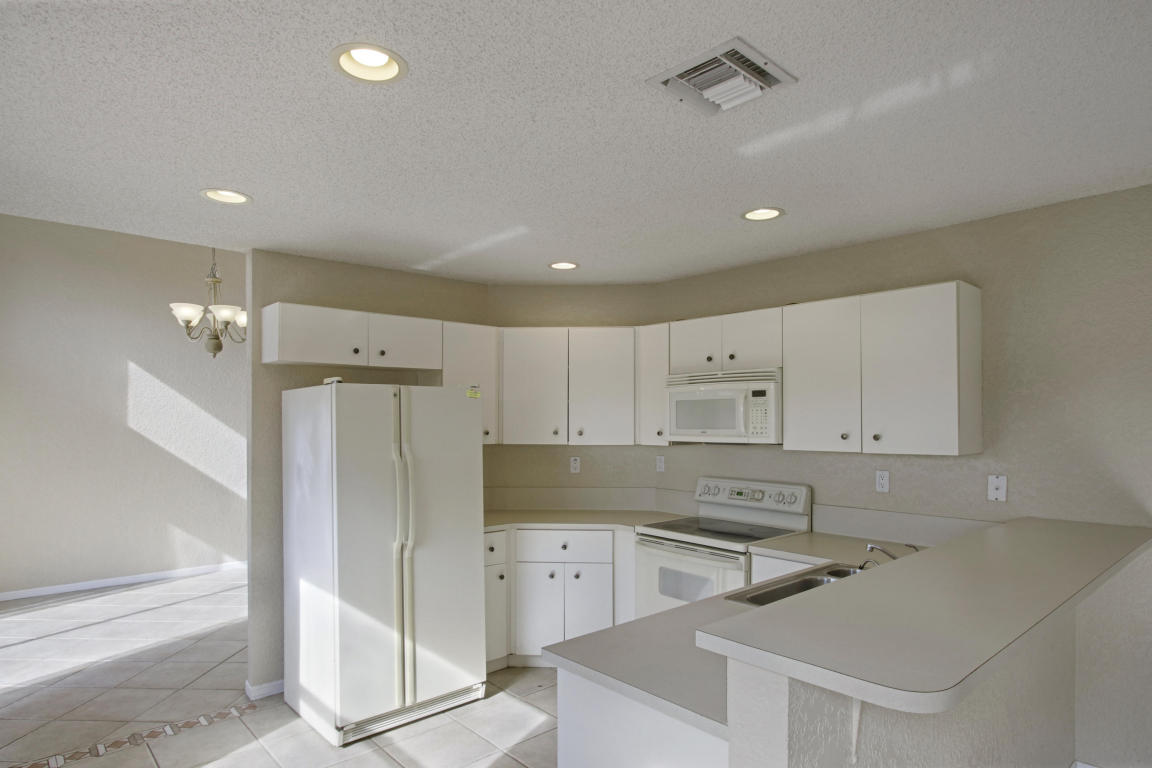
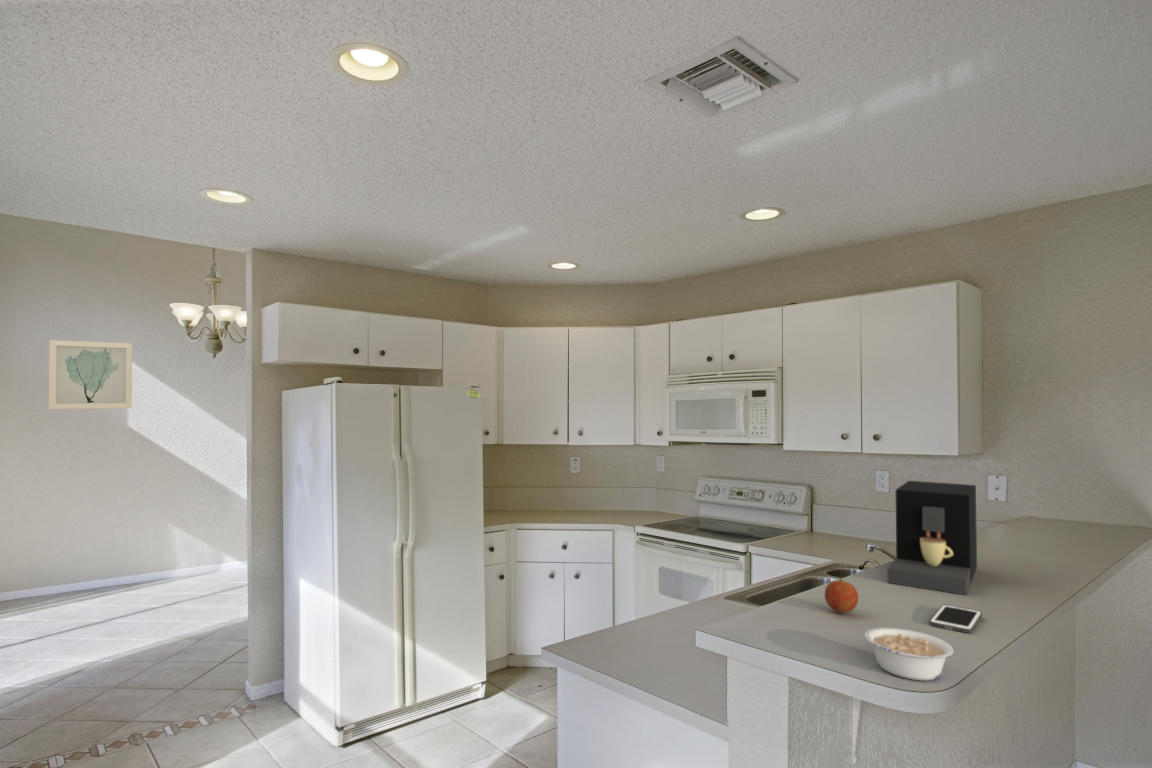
+ legume (911, 653)
+ fruit (841, 594)
+ coffee maker (933, 532)
+ wall art (91, 375)
+ cell phone (956, 618)
